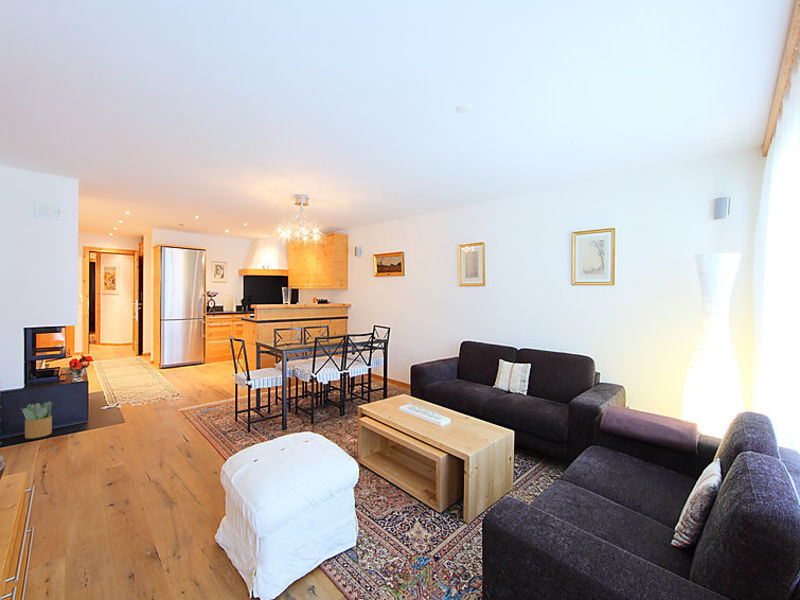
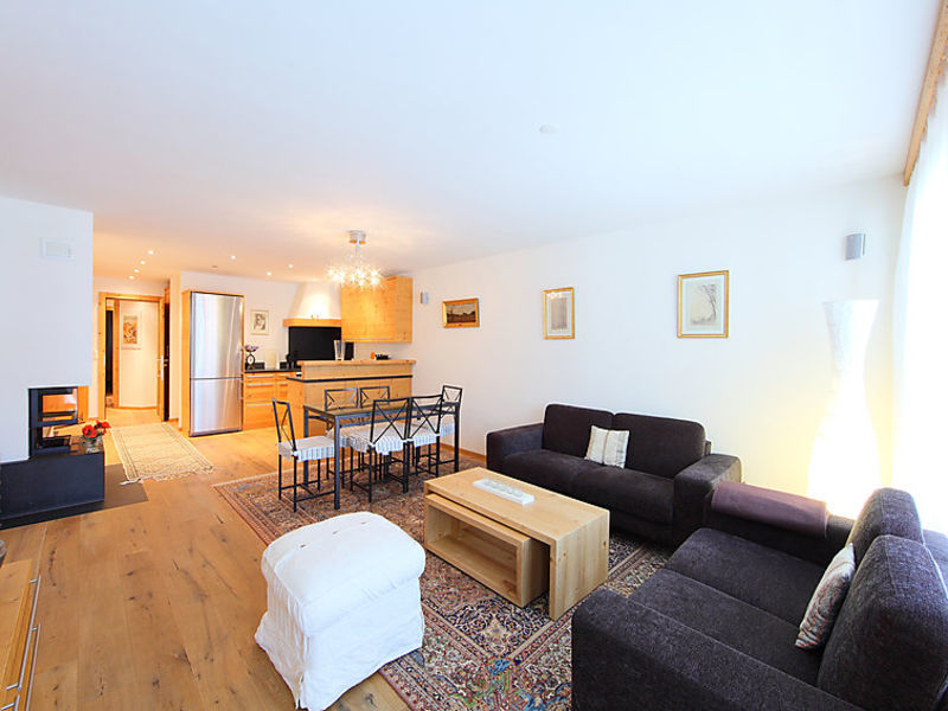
- potted plant (36, 419)
